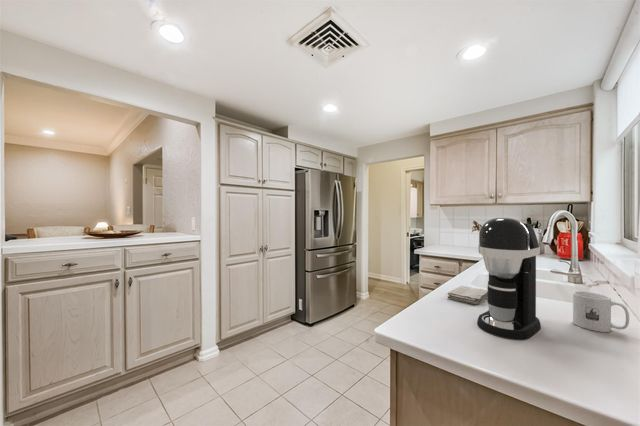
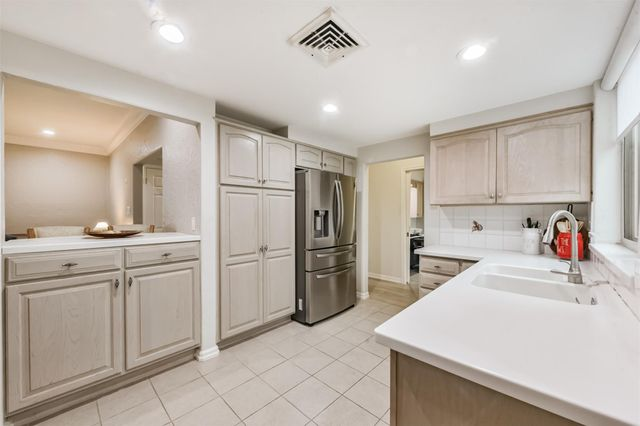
- washcloth (468, 293)
- mug (599, 312)
- coffee maker (508, 271)
